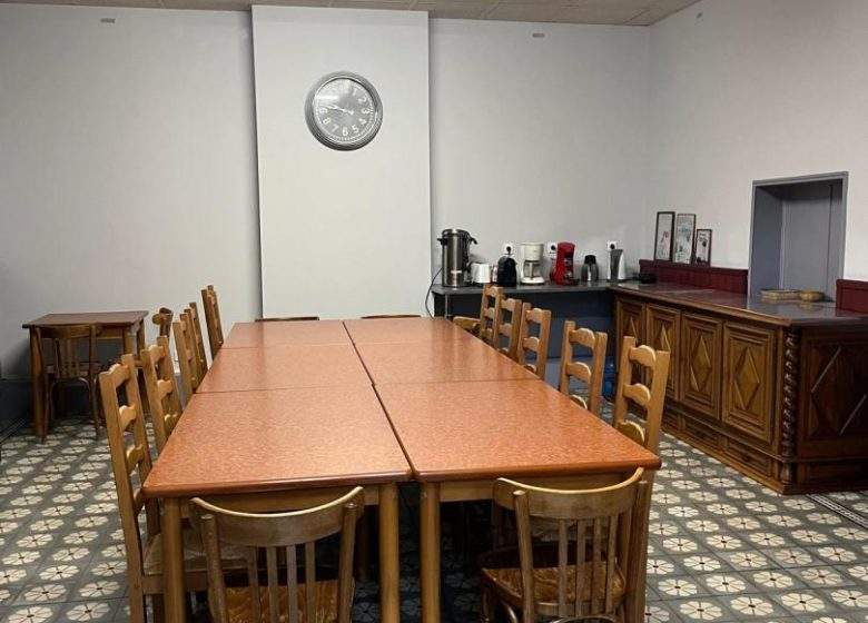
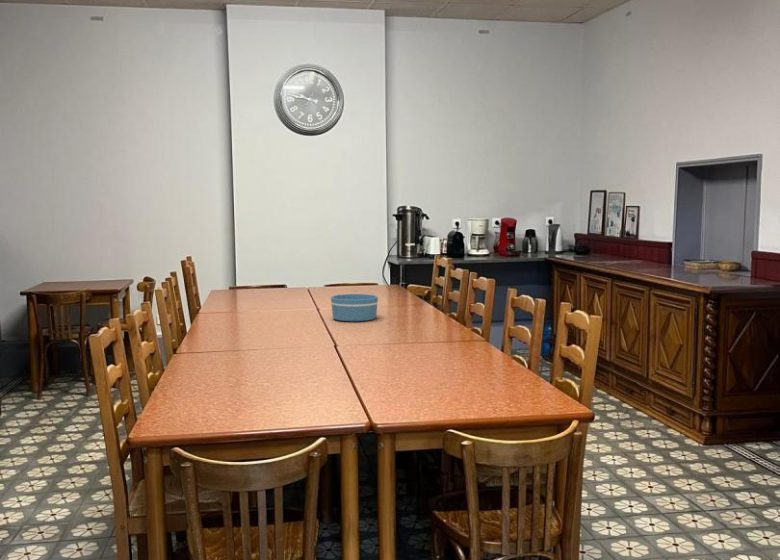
+ bowl (354, 307)
